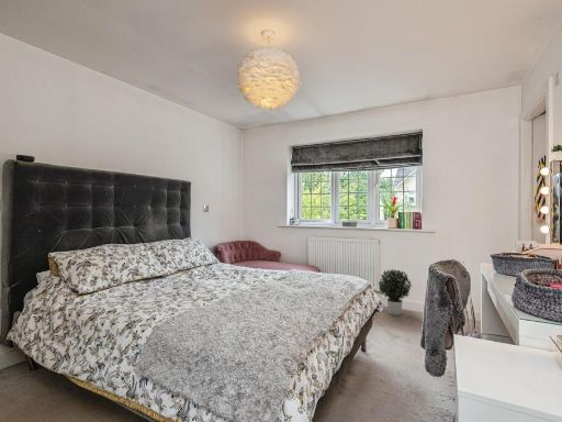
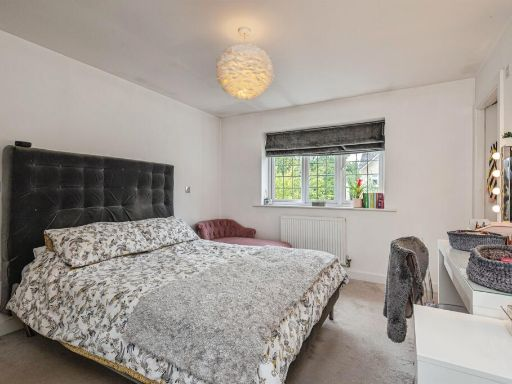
- potted plant (395, 291)
